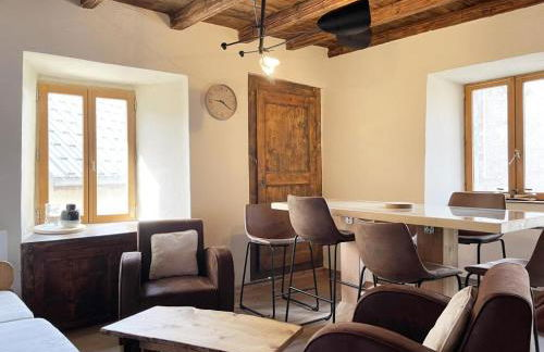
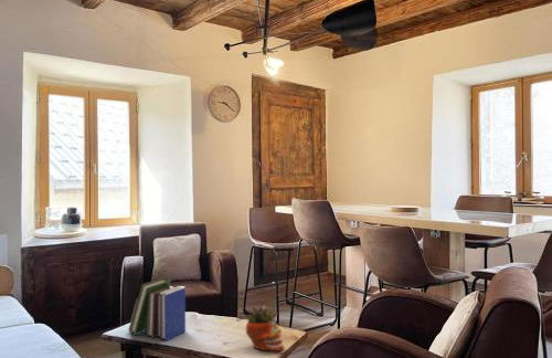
+ book (156, 306)
+ succulent planter (265, 326)
